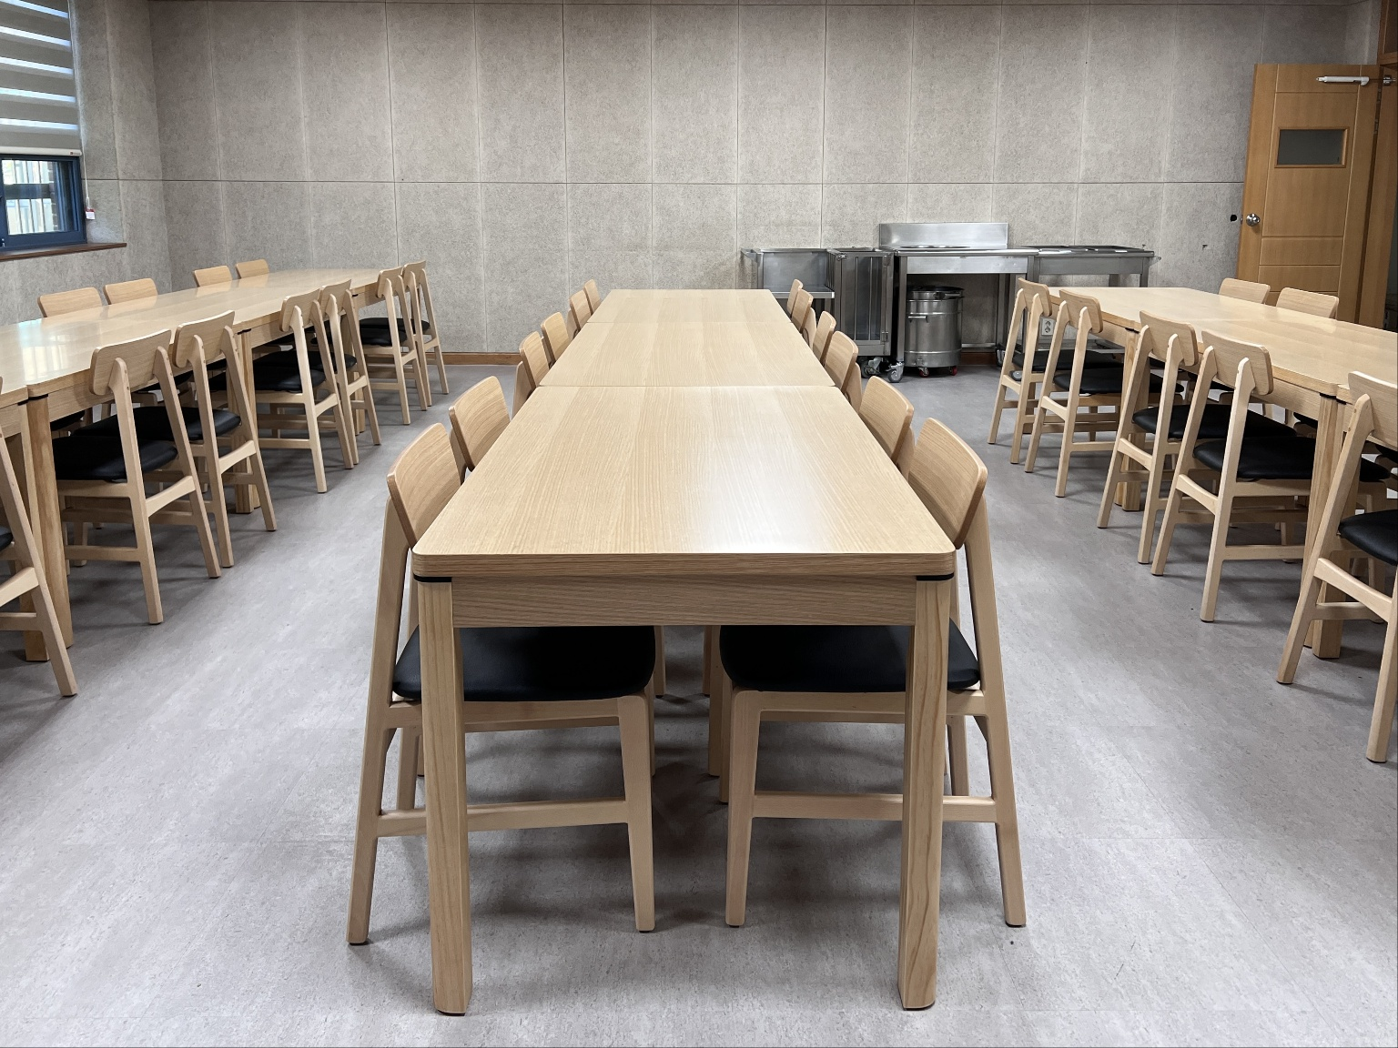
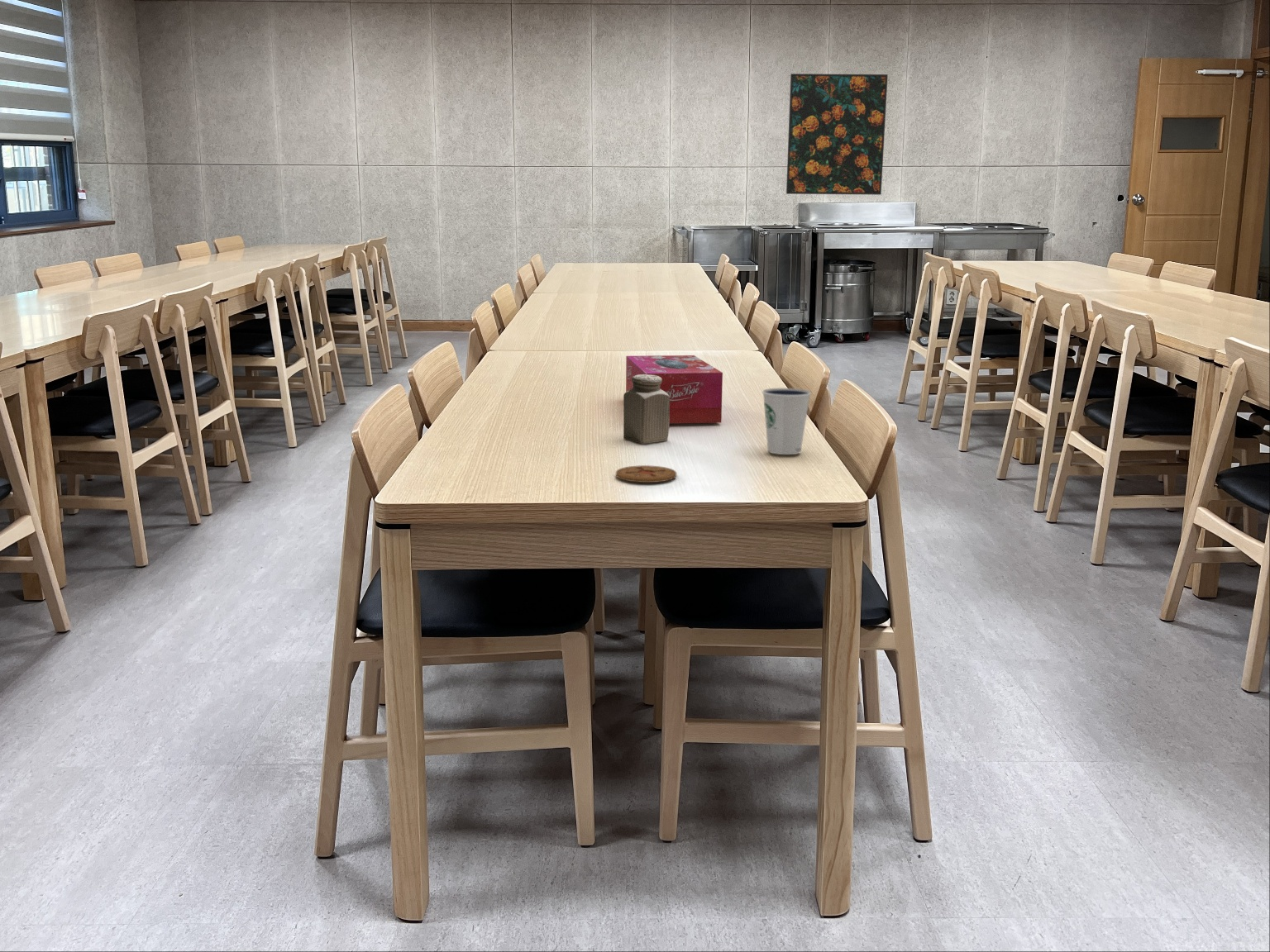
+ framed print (836, 135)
+ dixie cup (785, 421)
+ coaster (646, 474)
+ tissue box (671, 388)
+ salt shaker (646, 407)
